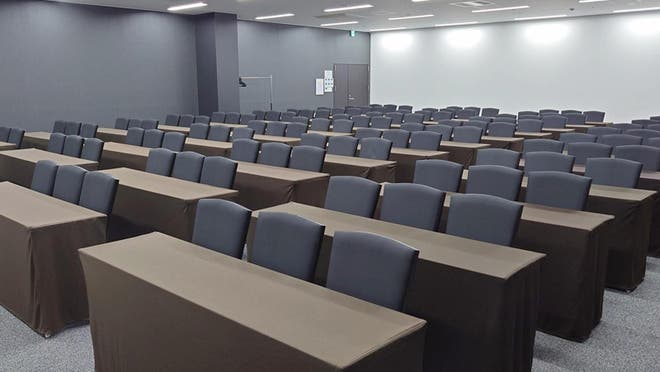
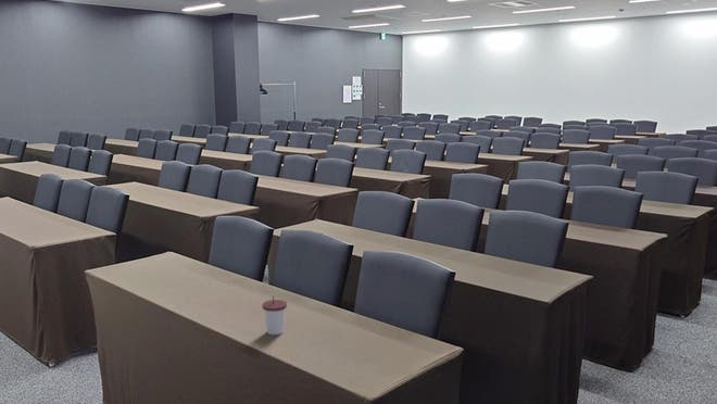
+ cup (275, 314)
